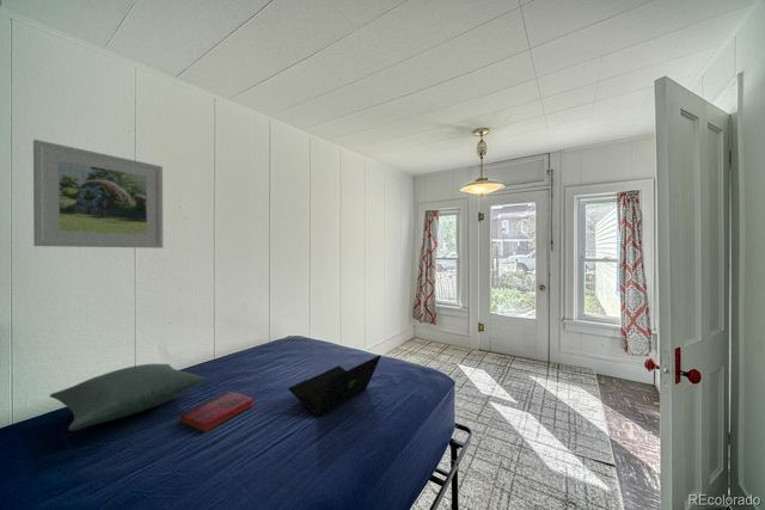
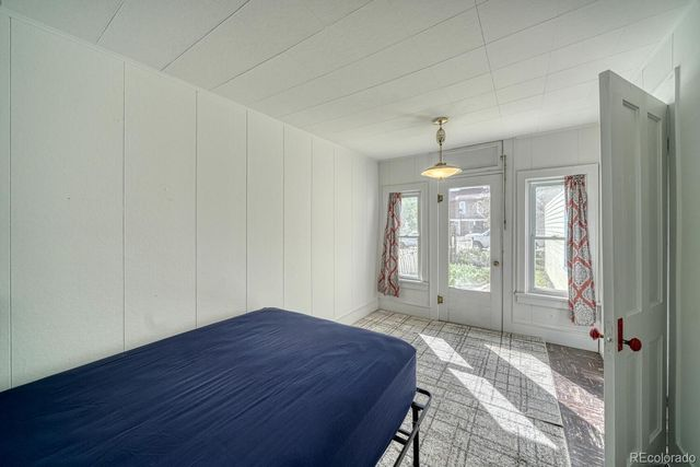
- pillow (130, 388)
- hardback book (219, 408)
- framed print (106, 201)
- laptop (336, 377)
